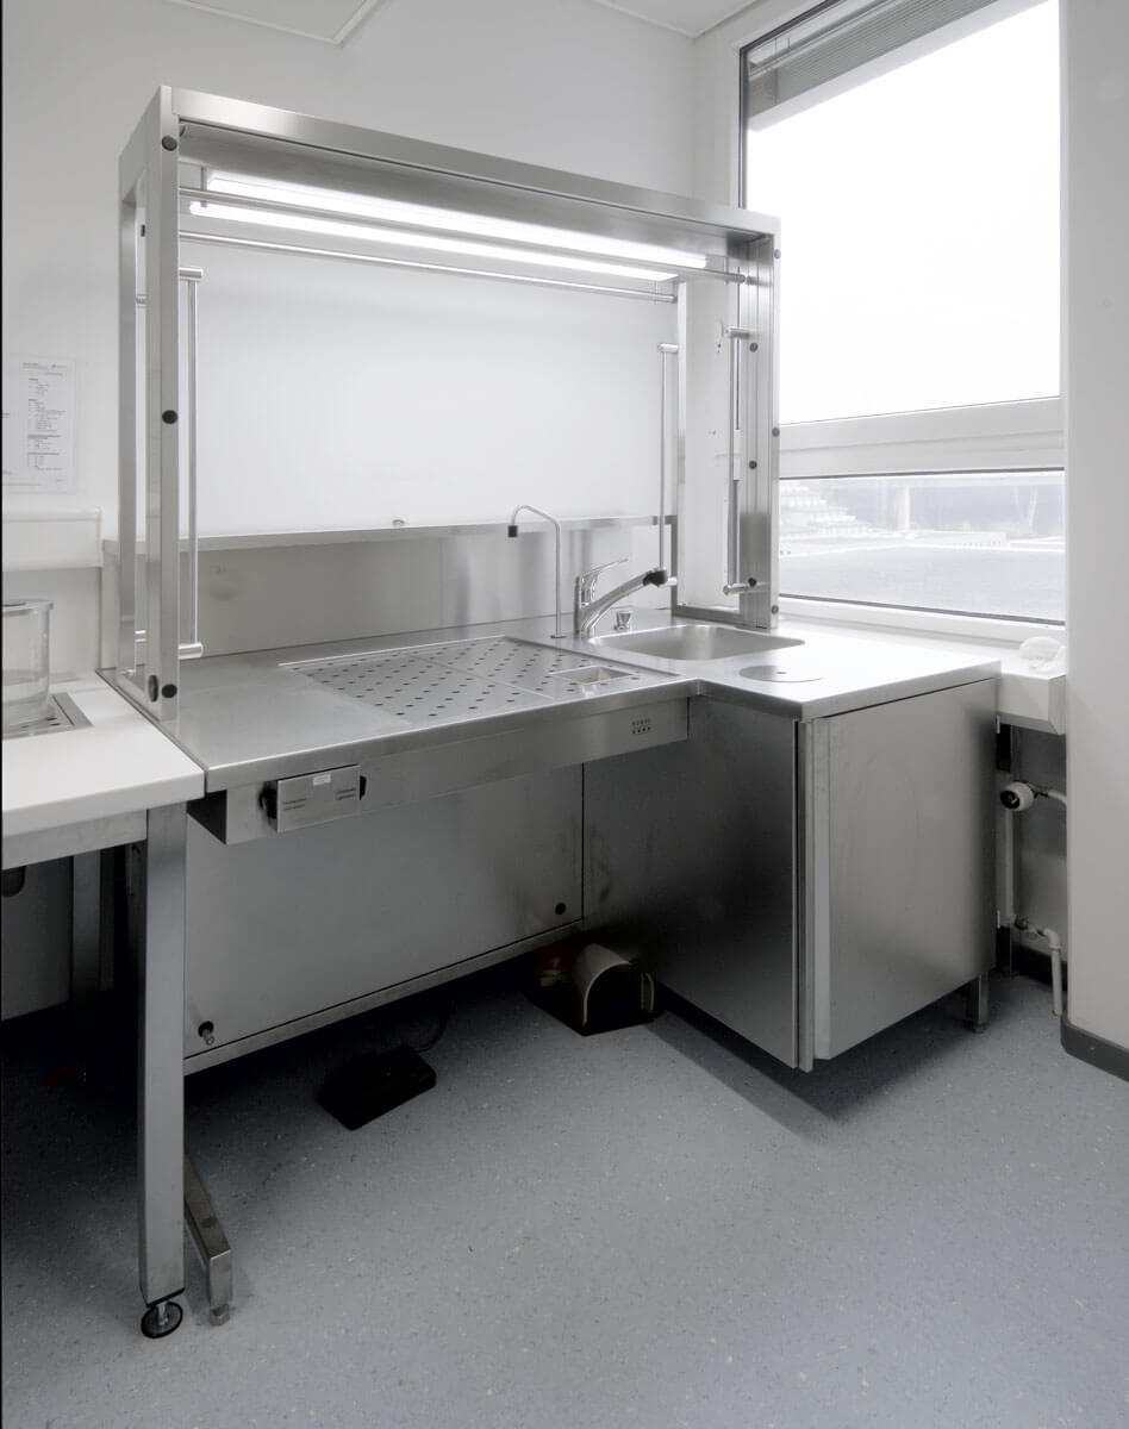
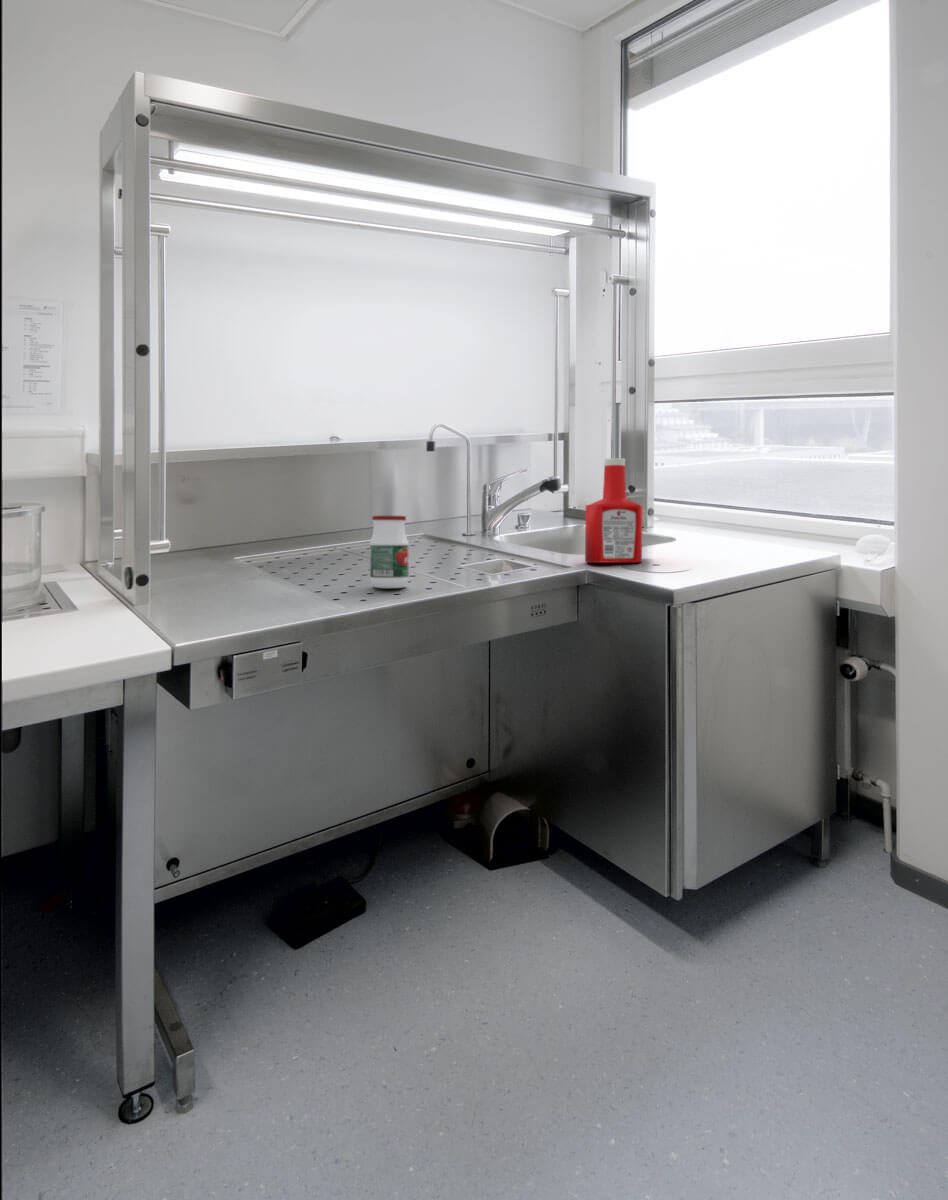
+ jar (389, 551)
+ soap bottle (614, 510)
